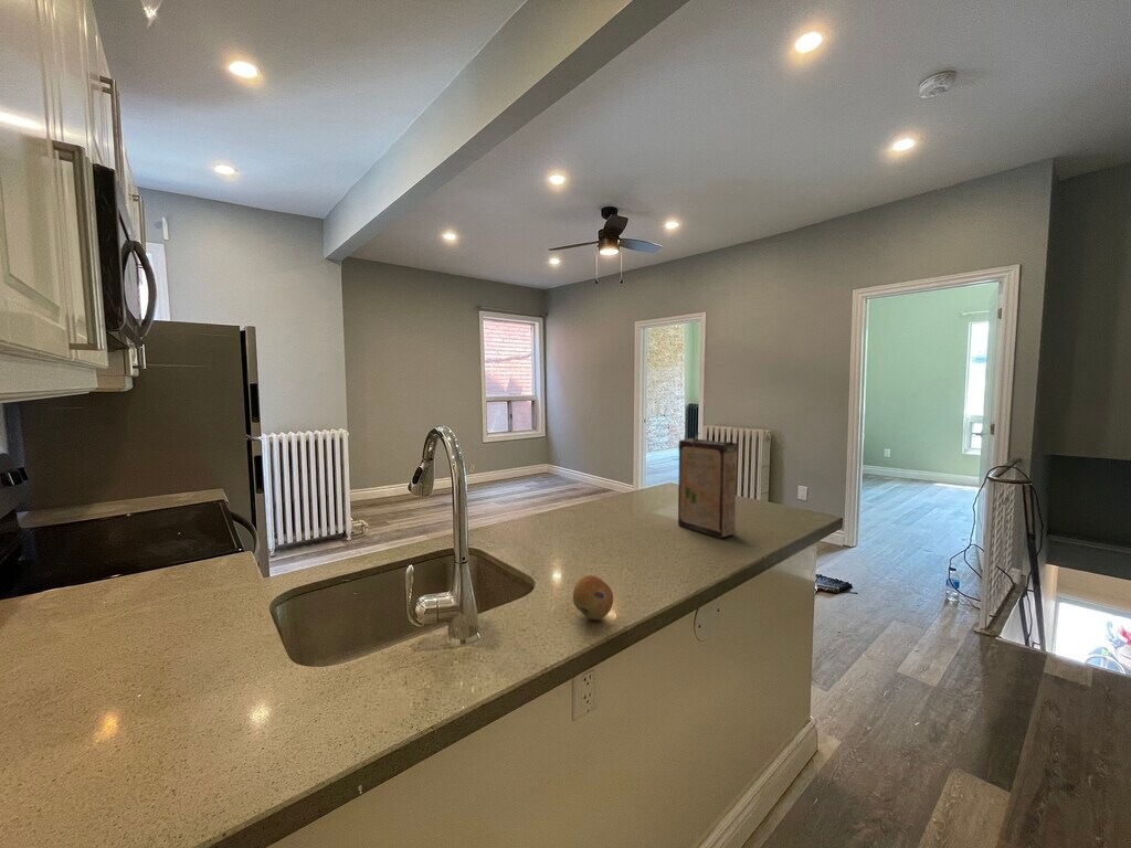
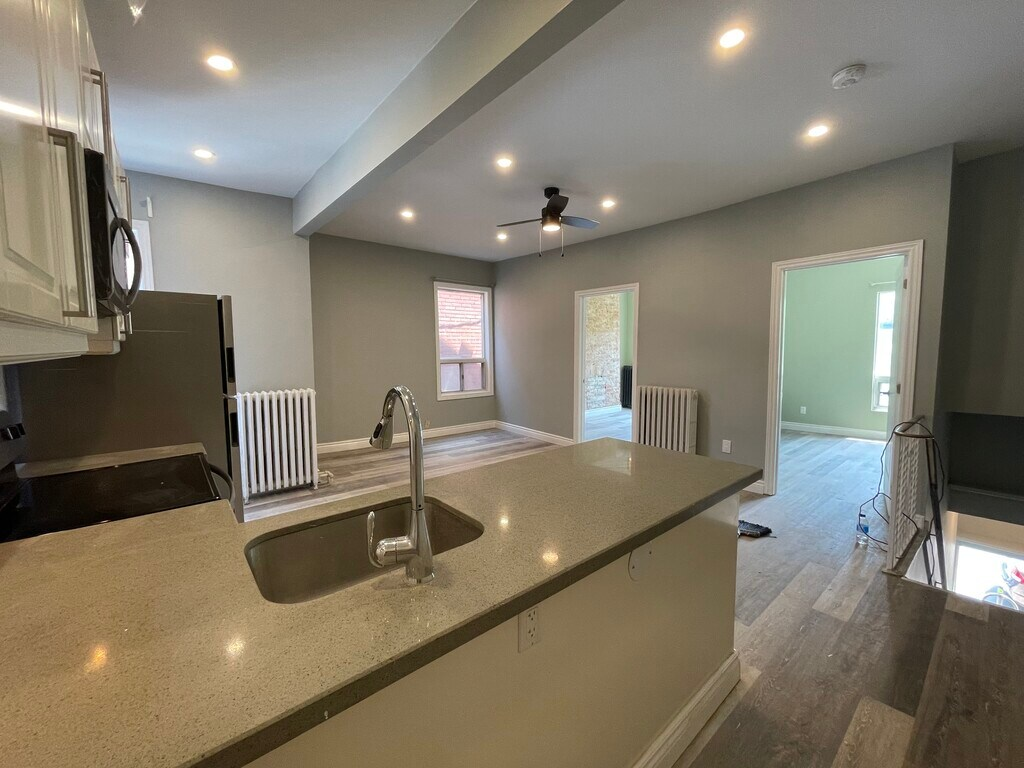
- cereal box (707, 481)
- fruit (592, 596)
